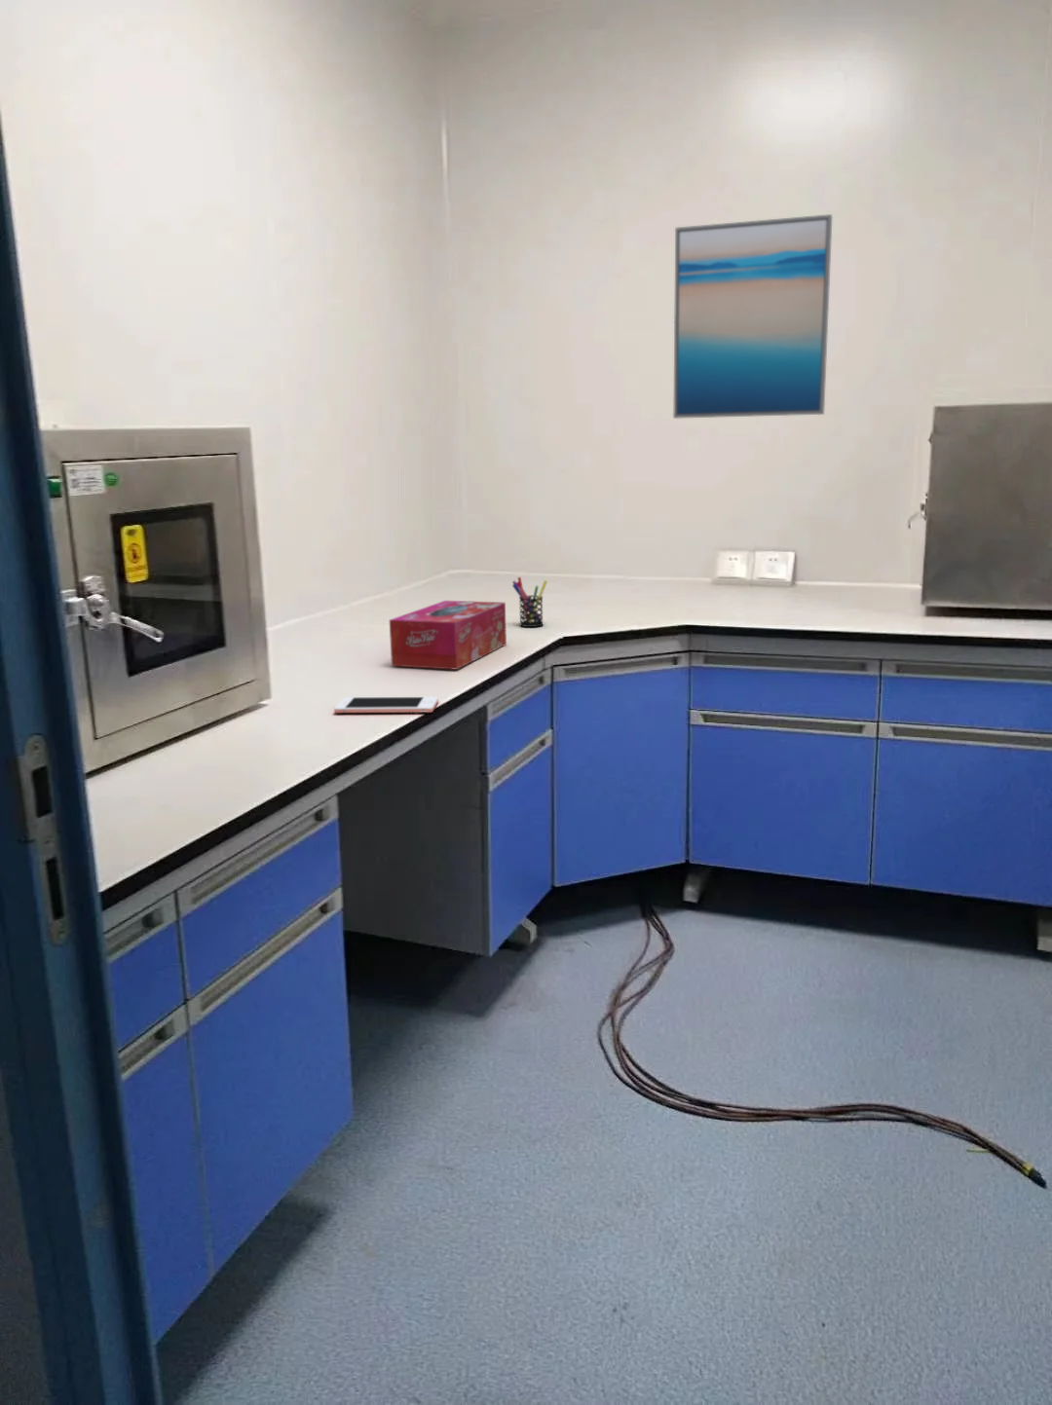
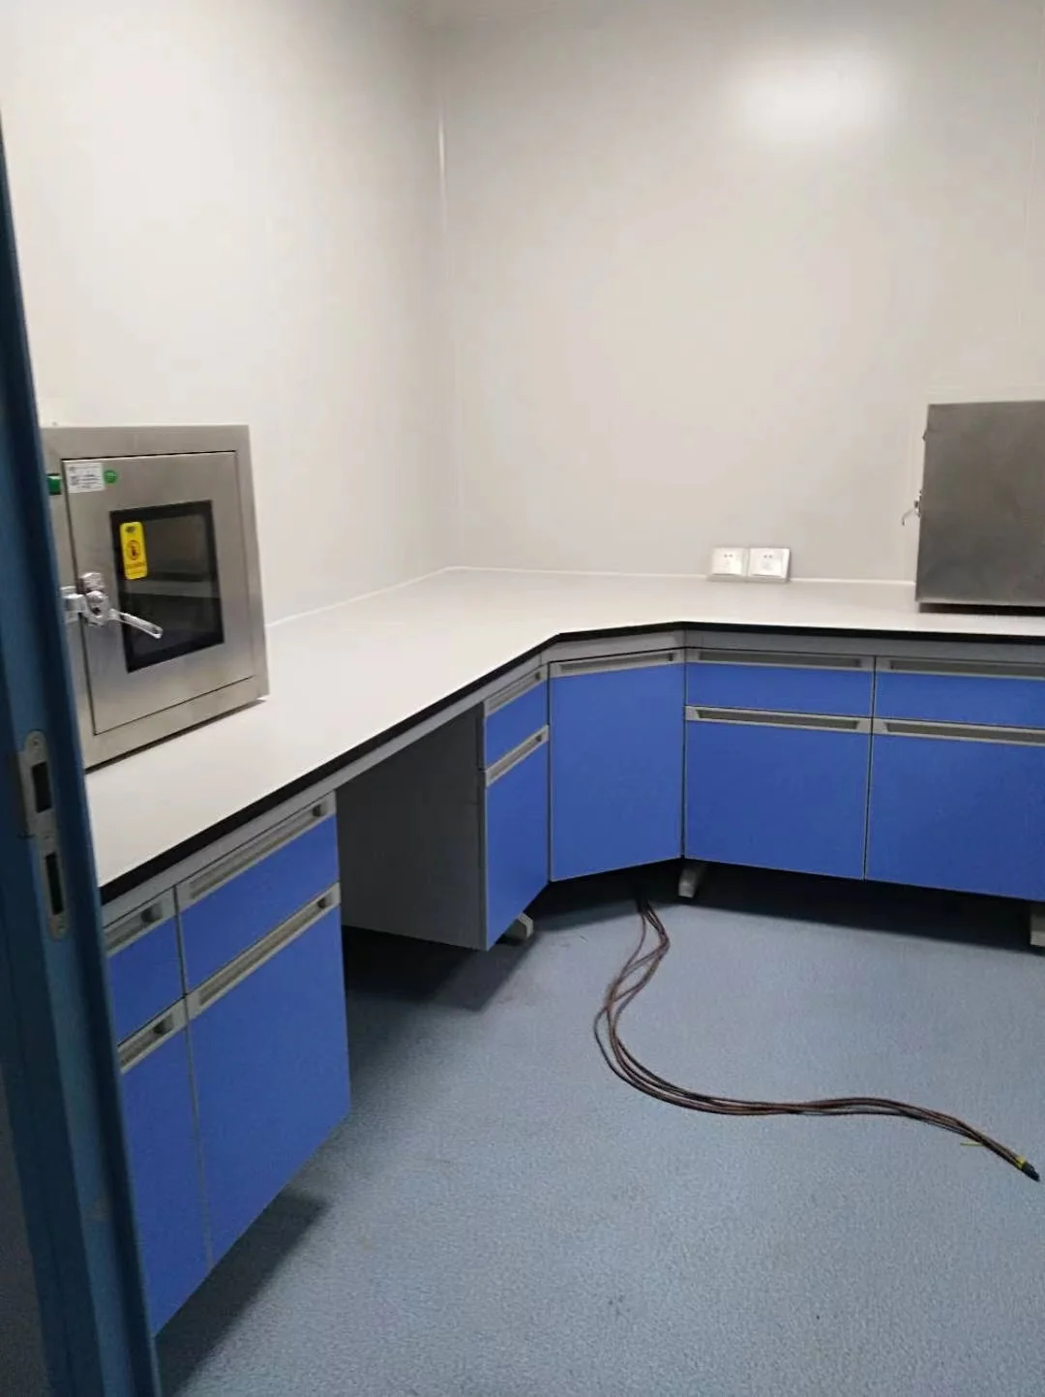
- wall art (749, 320)
- tissue box (450, 633)
- pen holder (530, 601)
- cell phone (387, 704)
